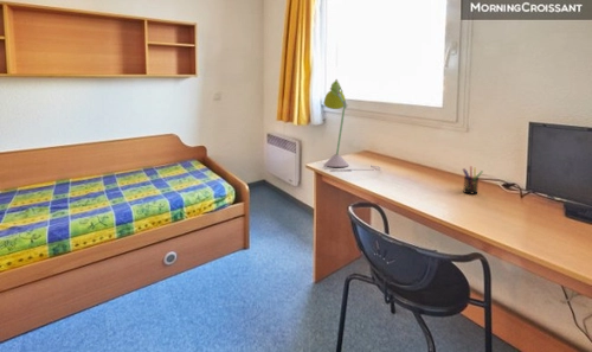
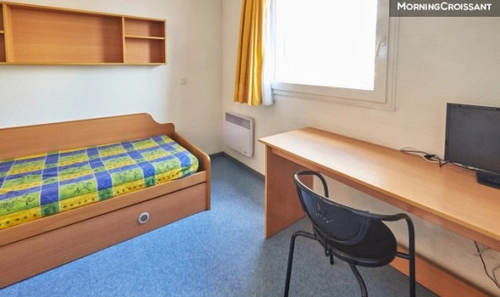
- pen holder (472, 179)
- desk lamp (342, 122)
